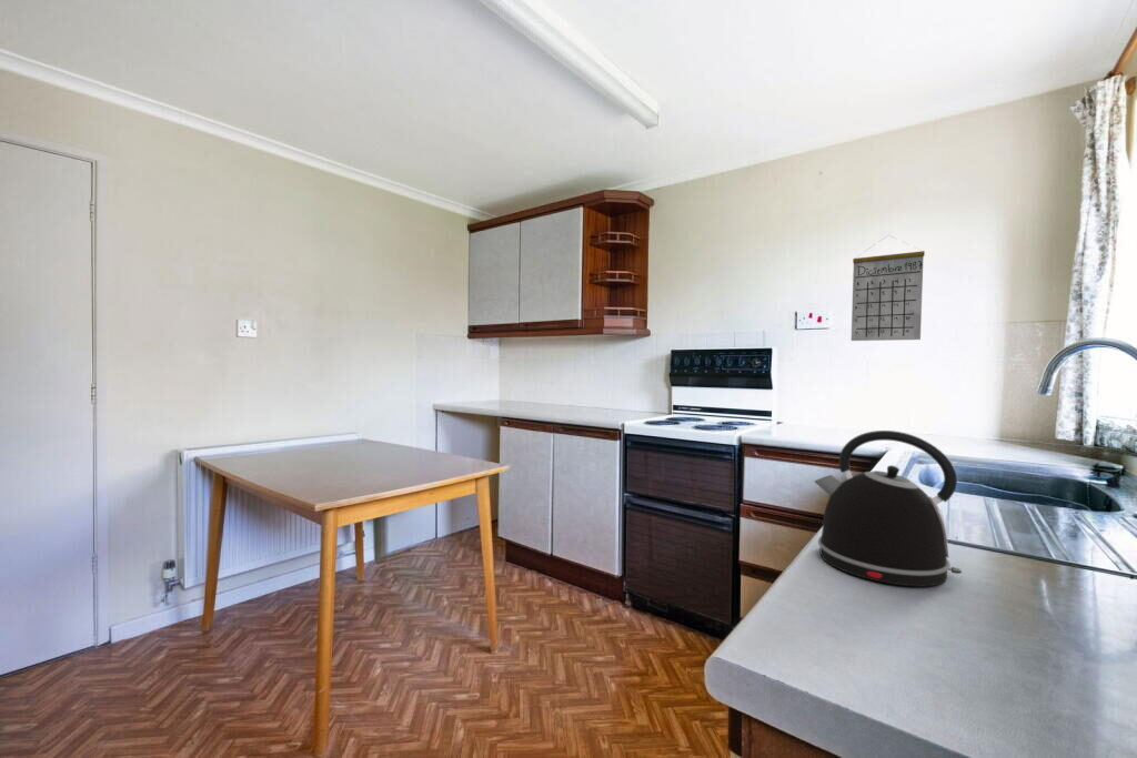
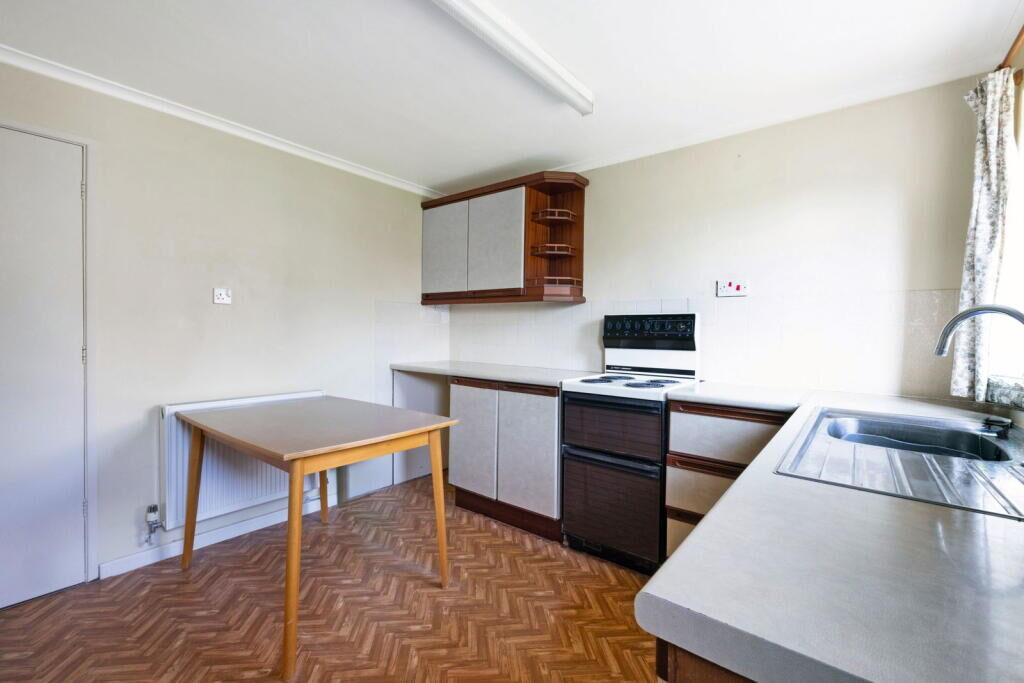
- kettle (883, 496)
- calendar (886, 287)
